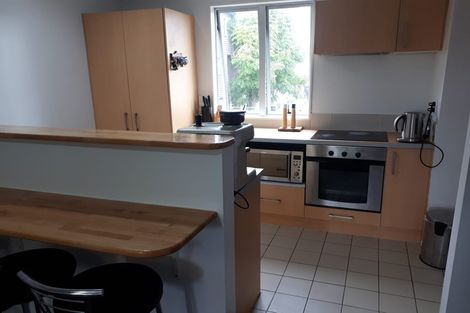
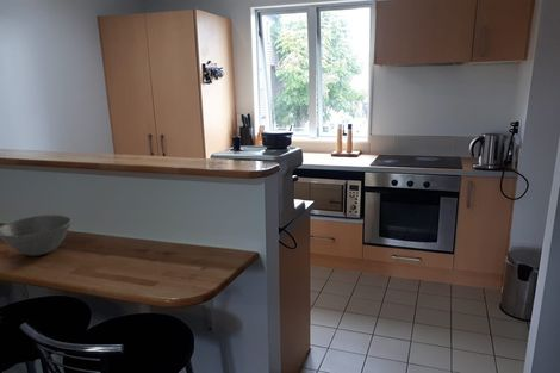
+ bowl (37, 238)
